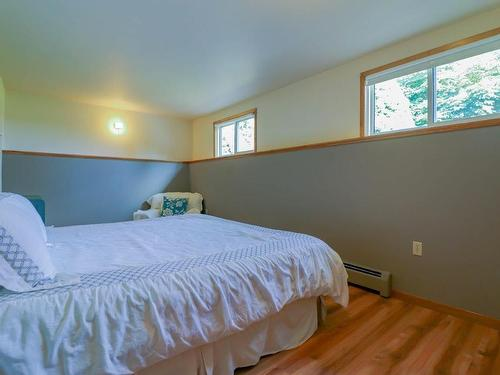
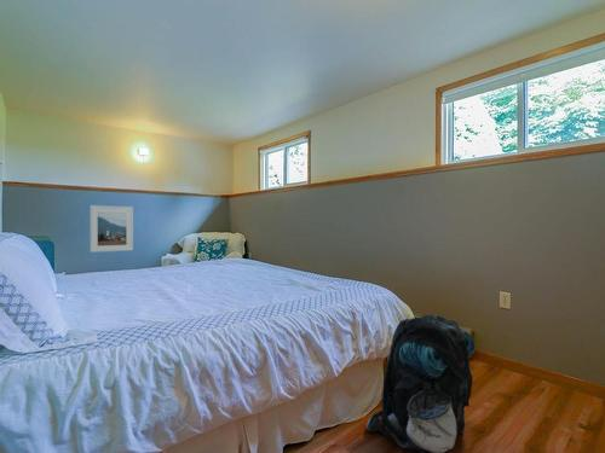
+ backpack (428, 373)
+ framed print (111, 228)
